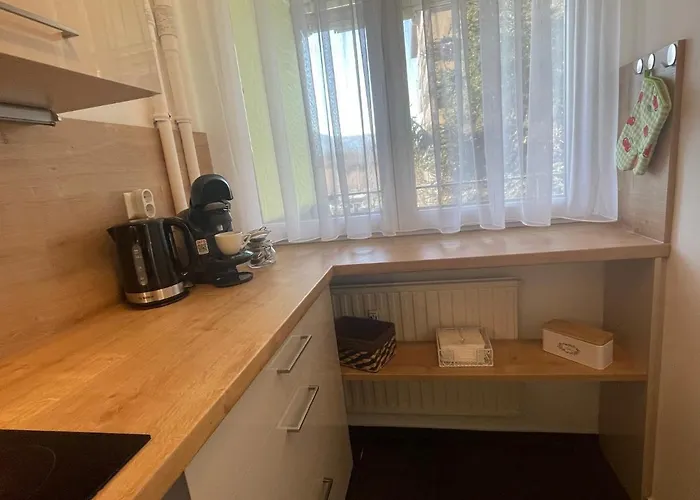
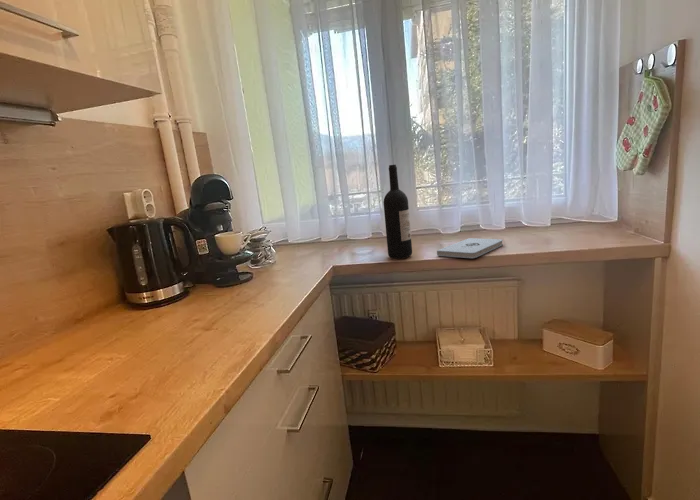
+ notepad (471, 247)
+ wine bottle (396, 211)
